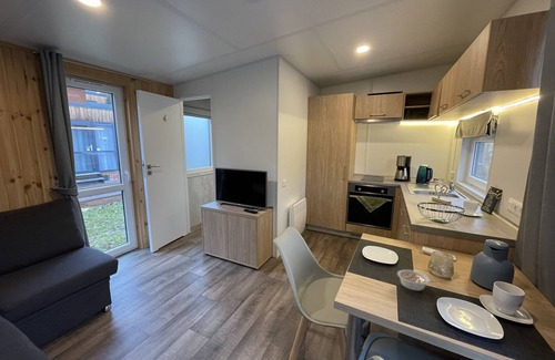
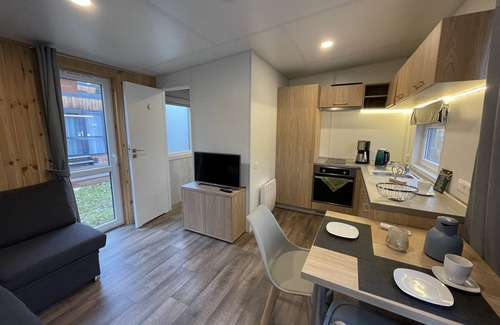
- legume (413, 279)
